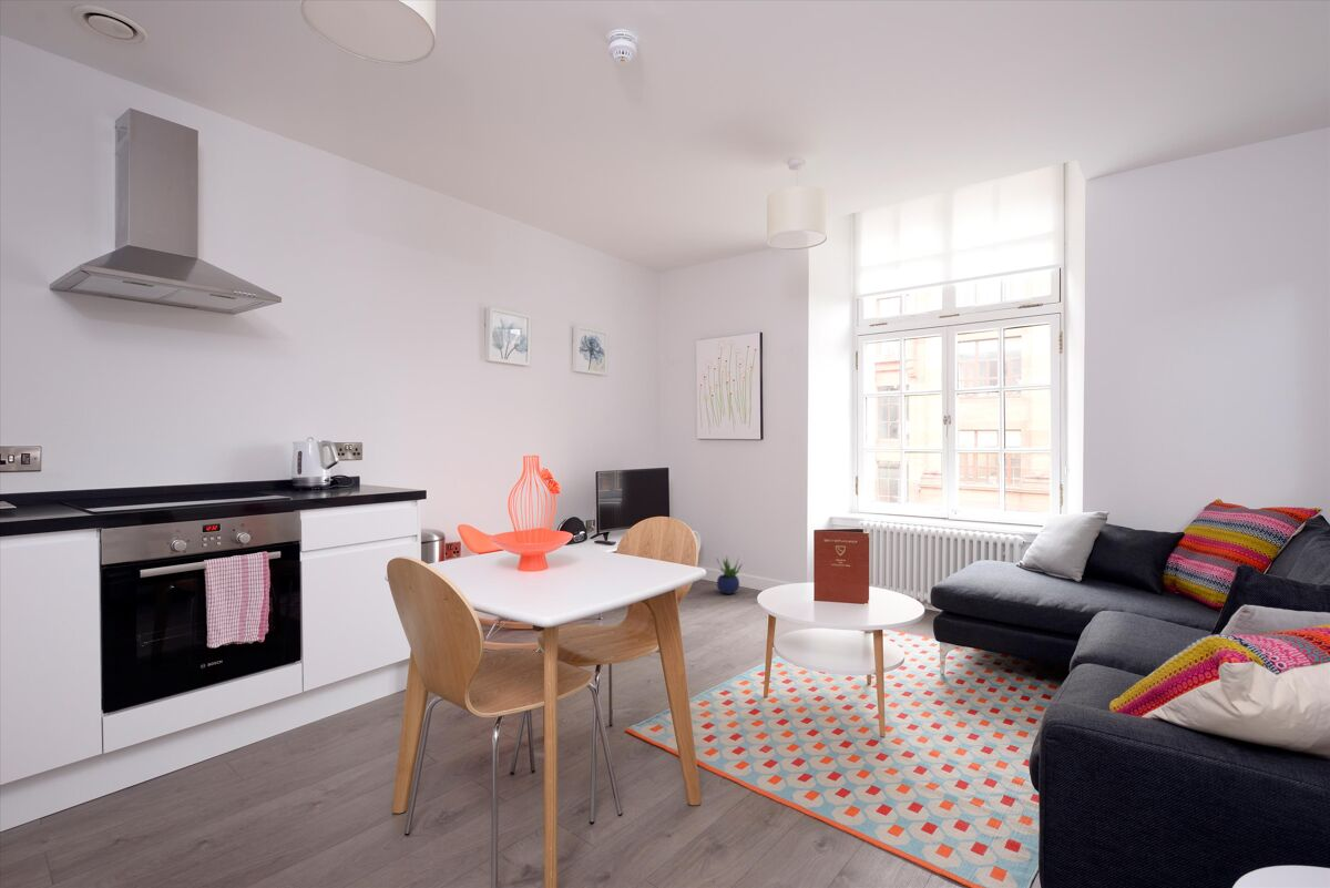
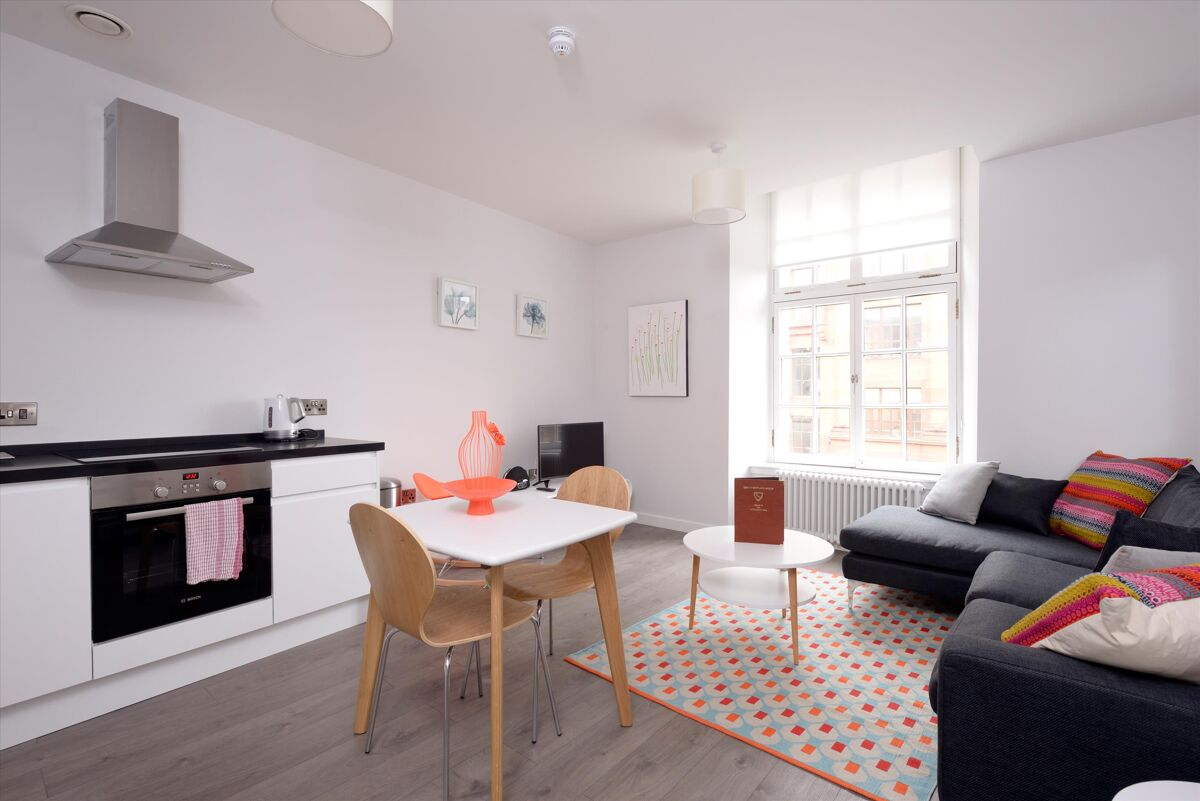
- potted plant (729, 574)
